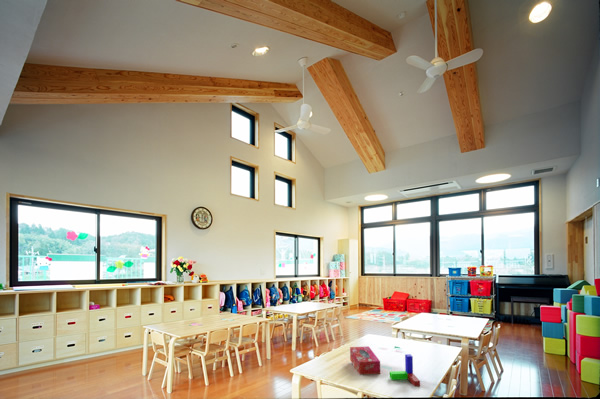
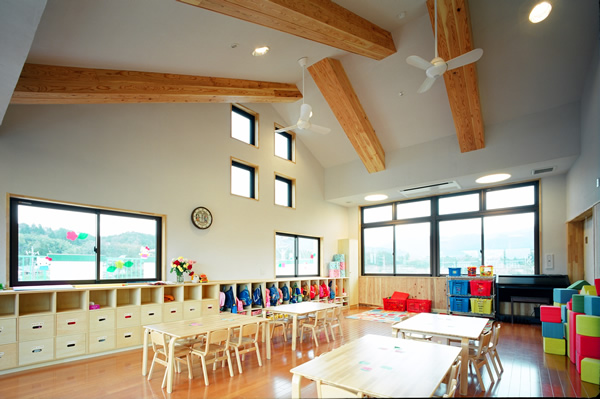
- tissue box (364, 360)
- toy blocks (404, 371)
